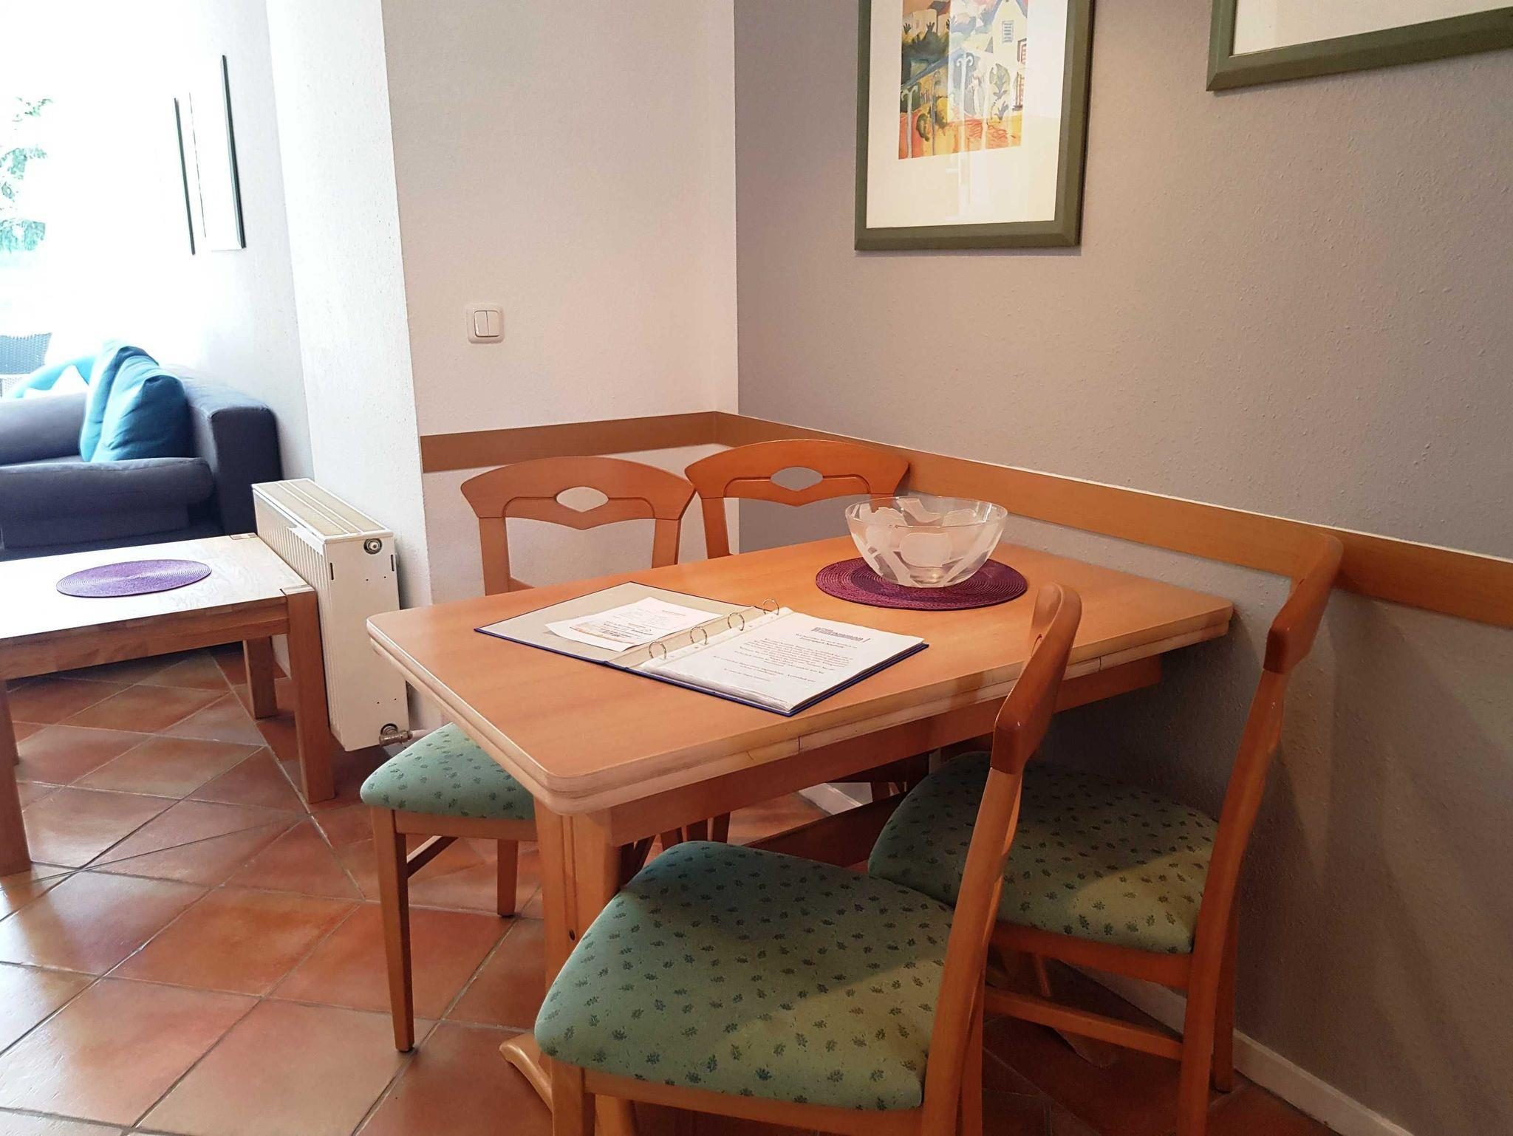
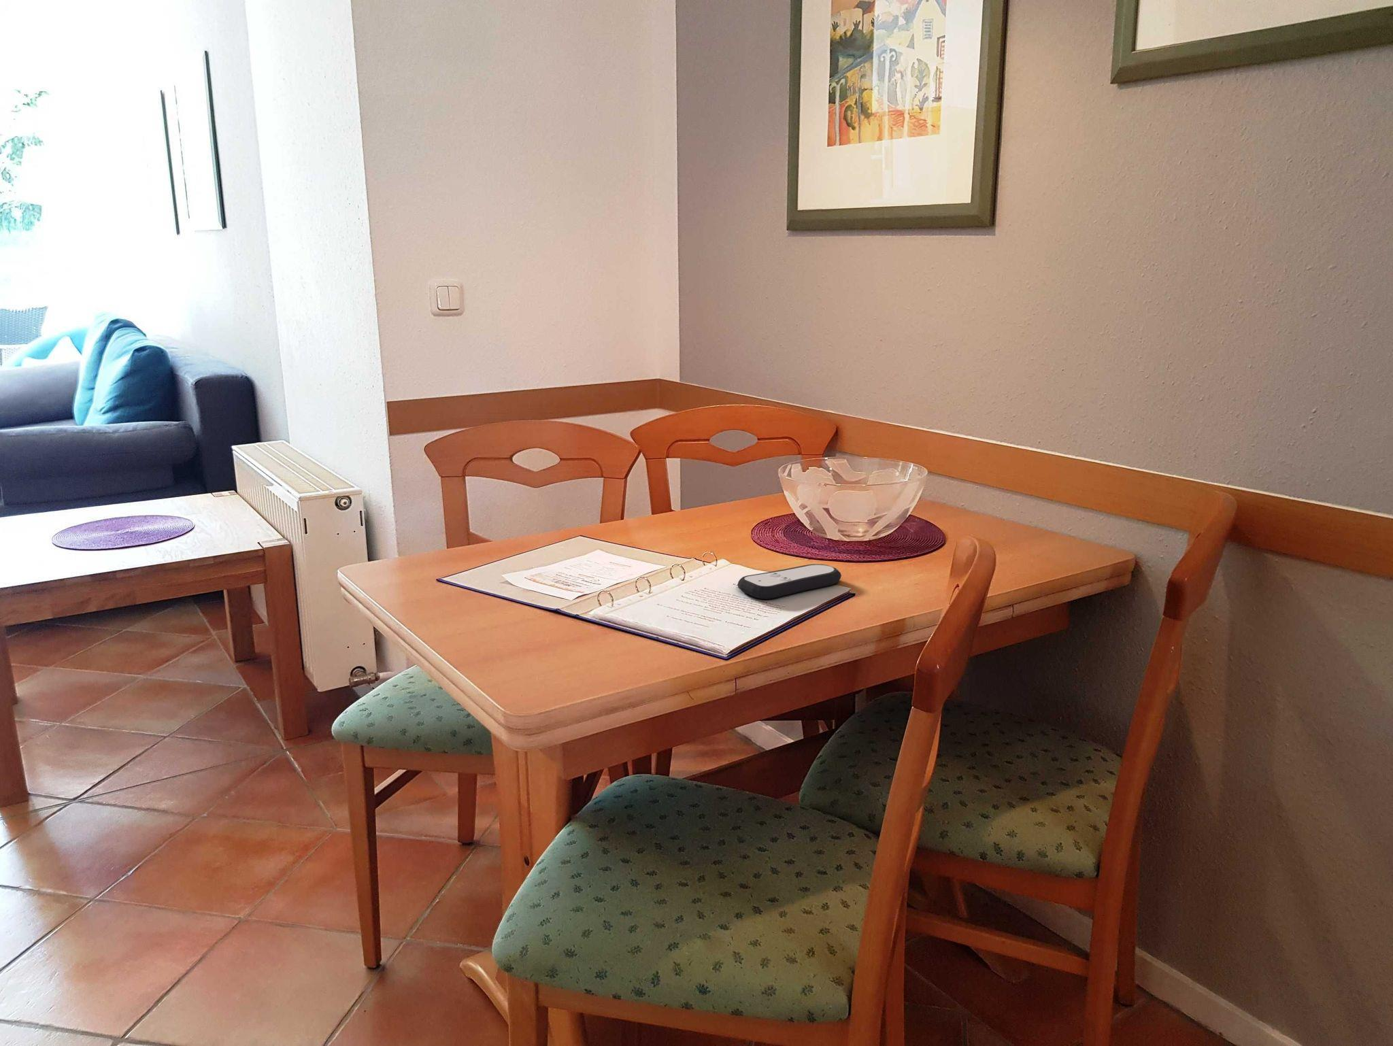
+ remote control (791, 579)
